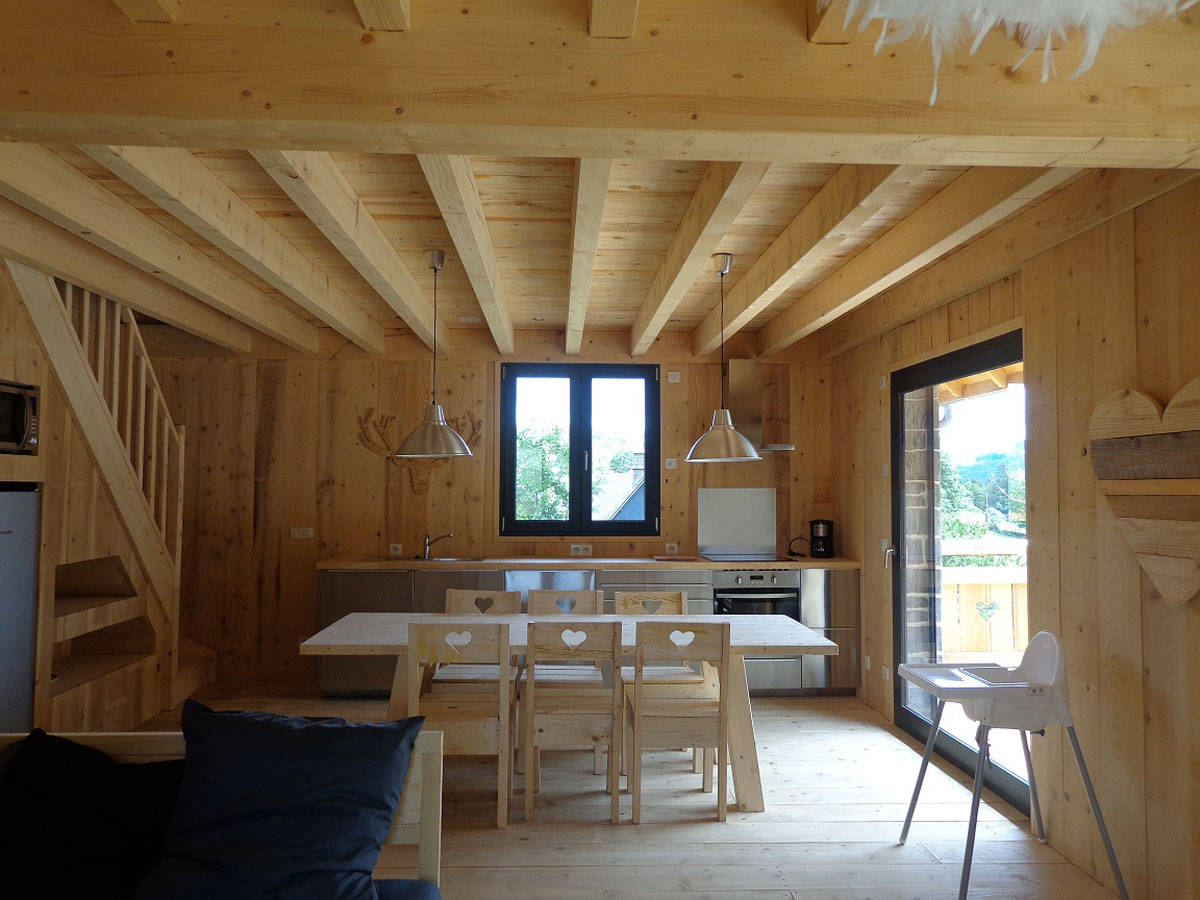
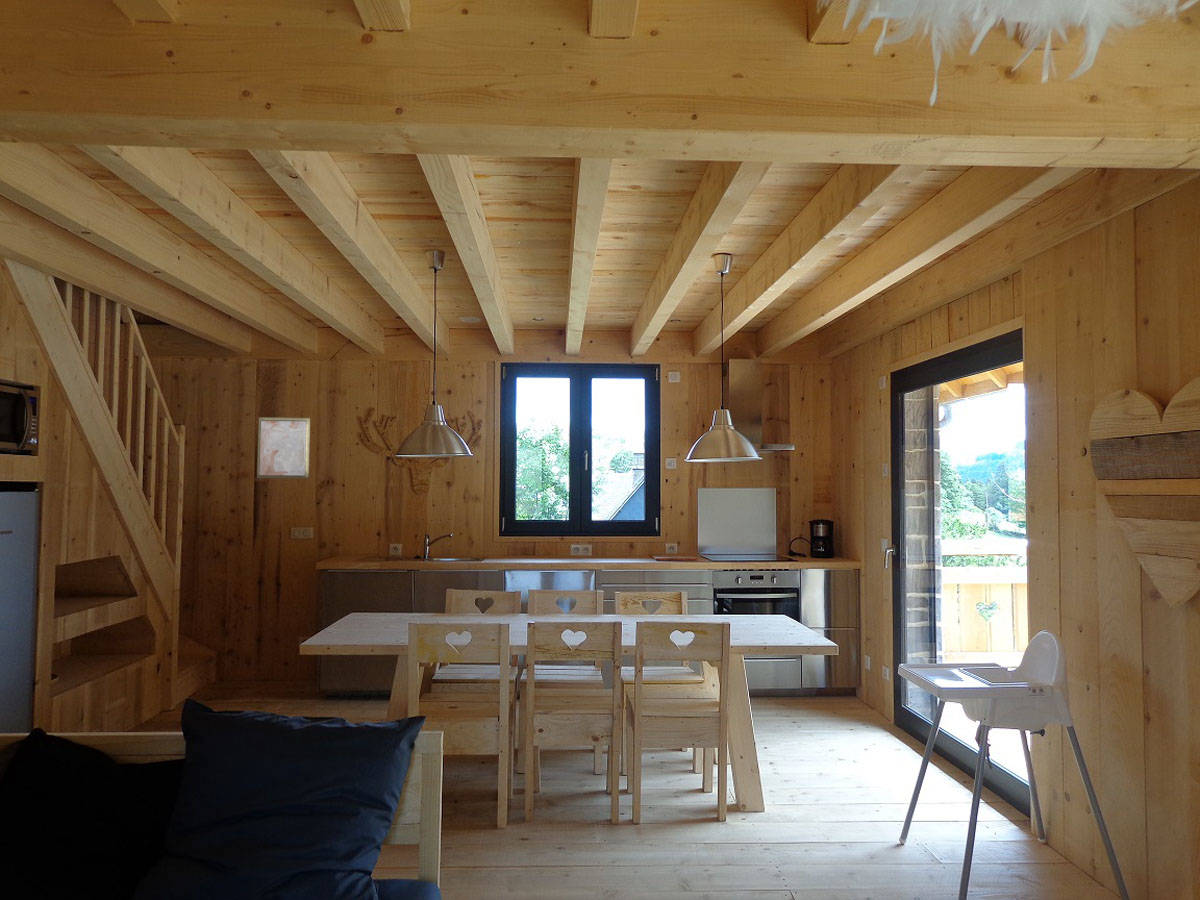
+ wall art (283, 448)
